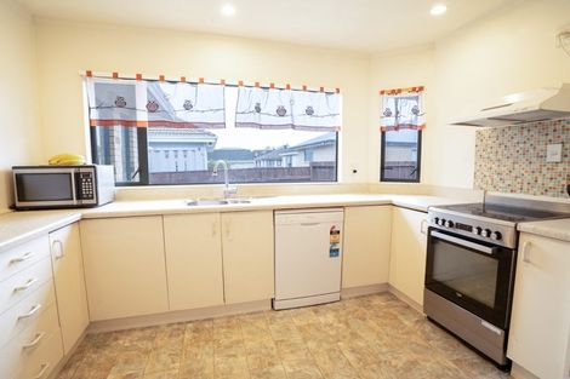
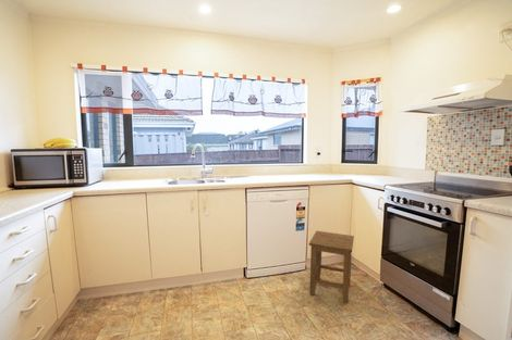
+ stool (330, 266)
